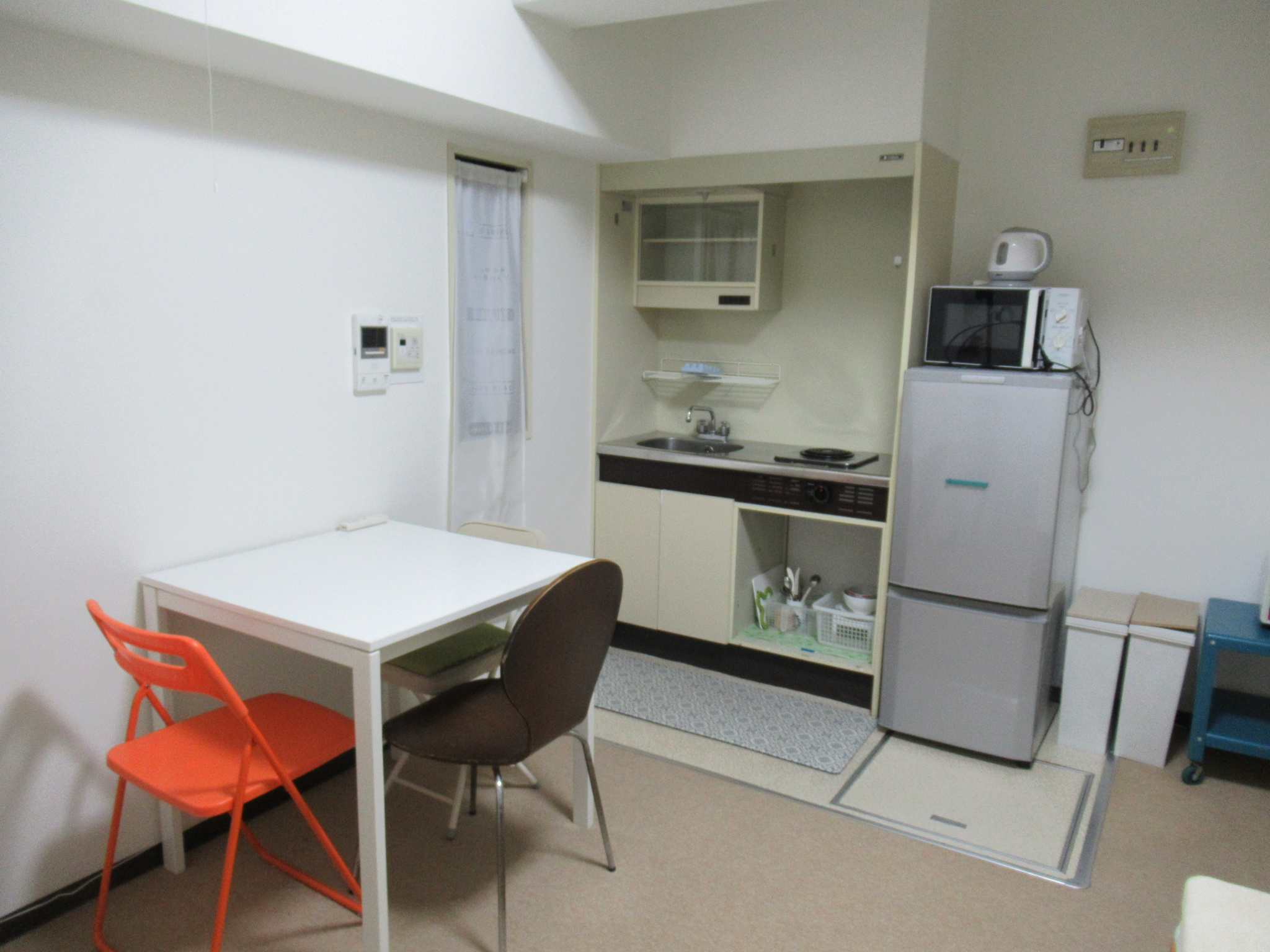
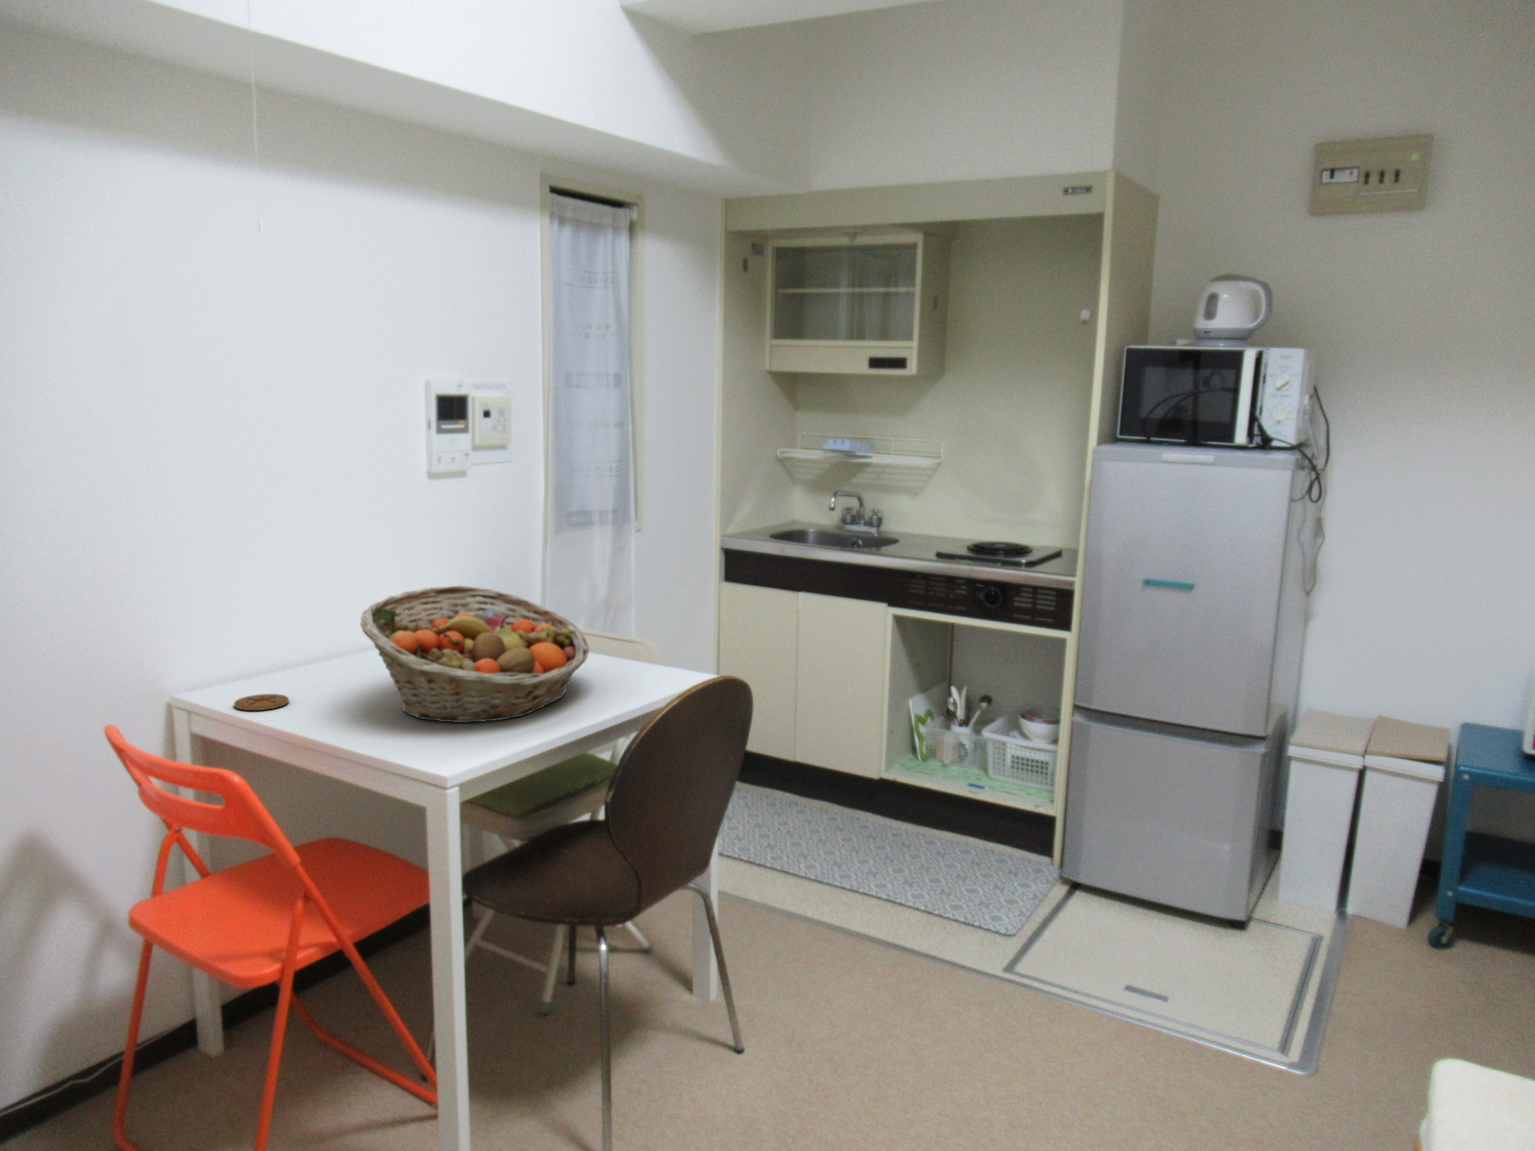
+ fruit basket (479, 649)
+ coaster (261, 701)
